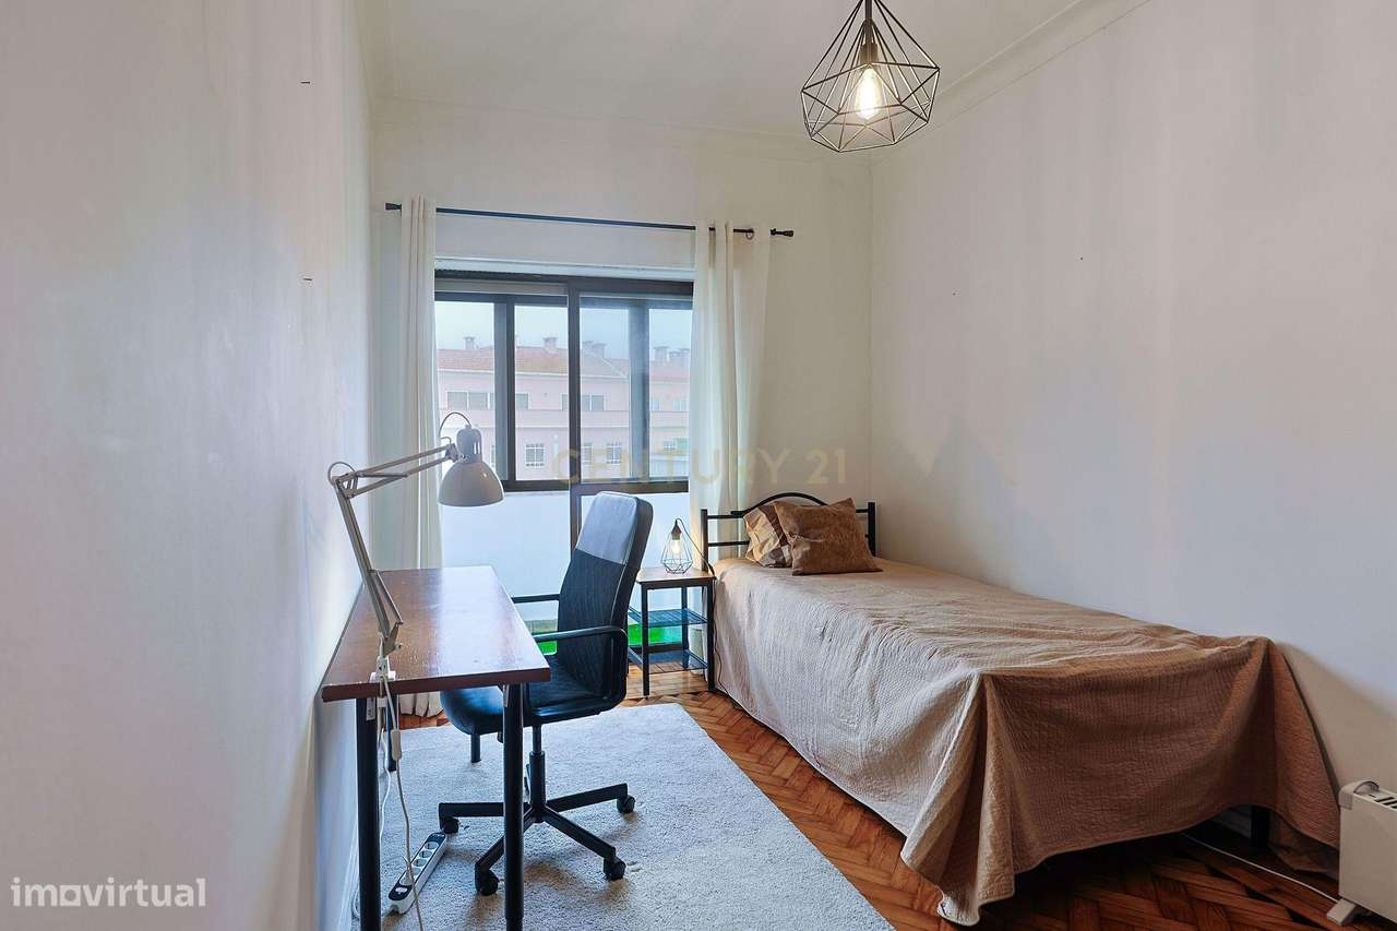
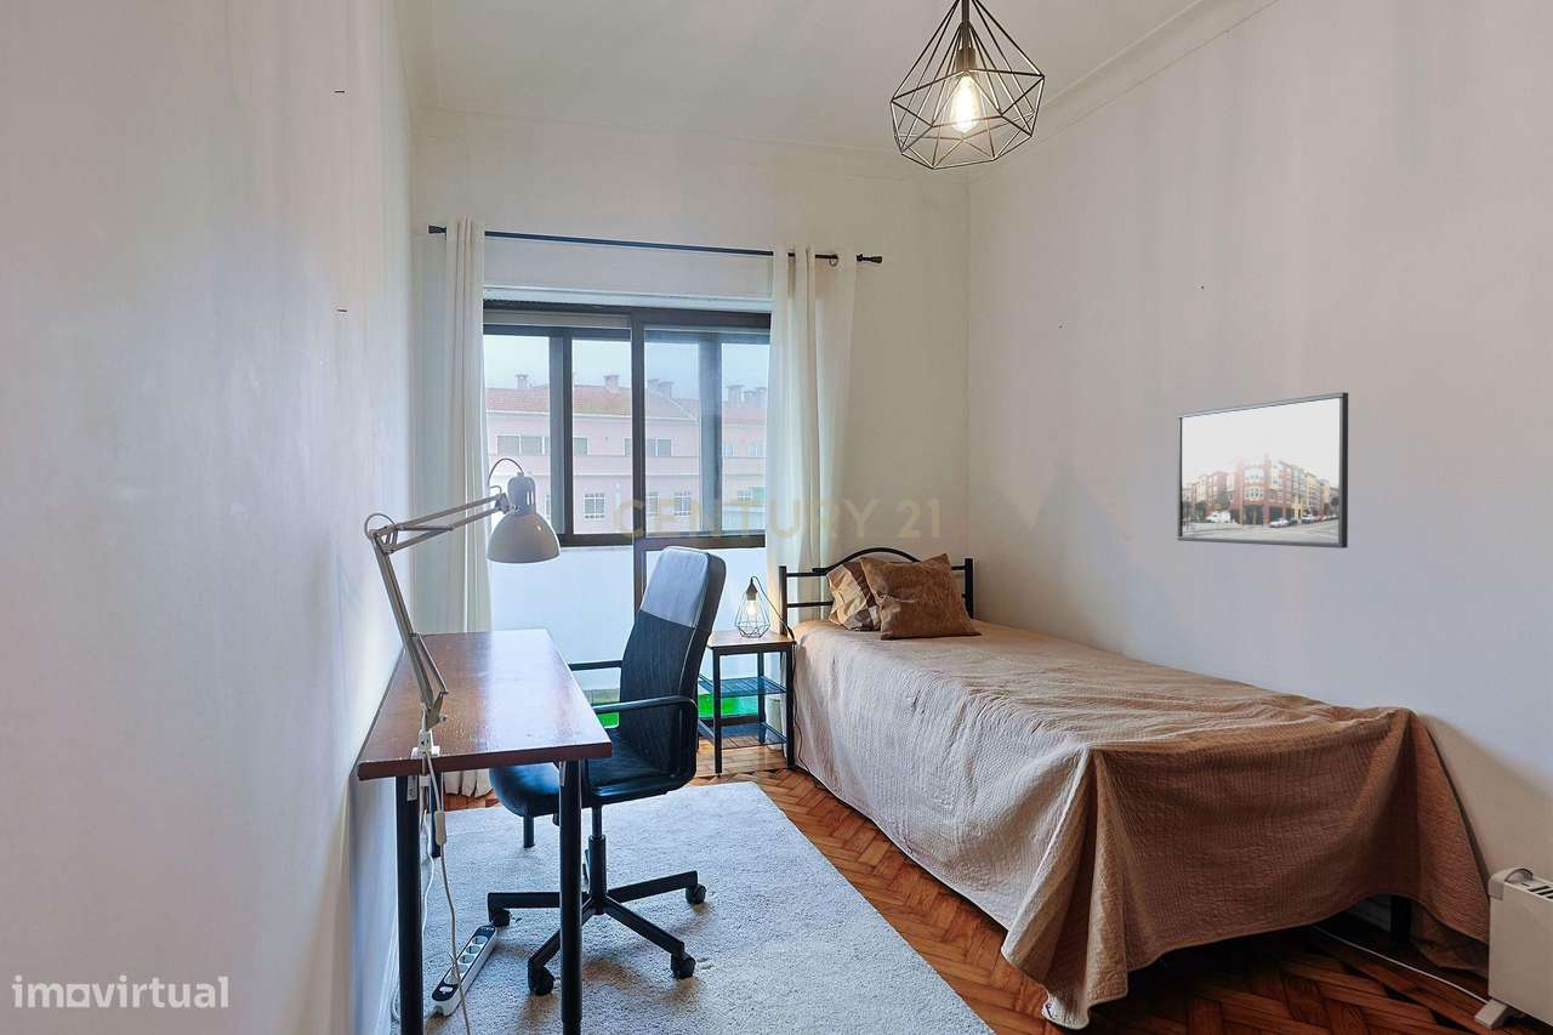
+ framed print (1253, 473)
